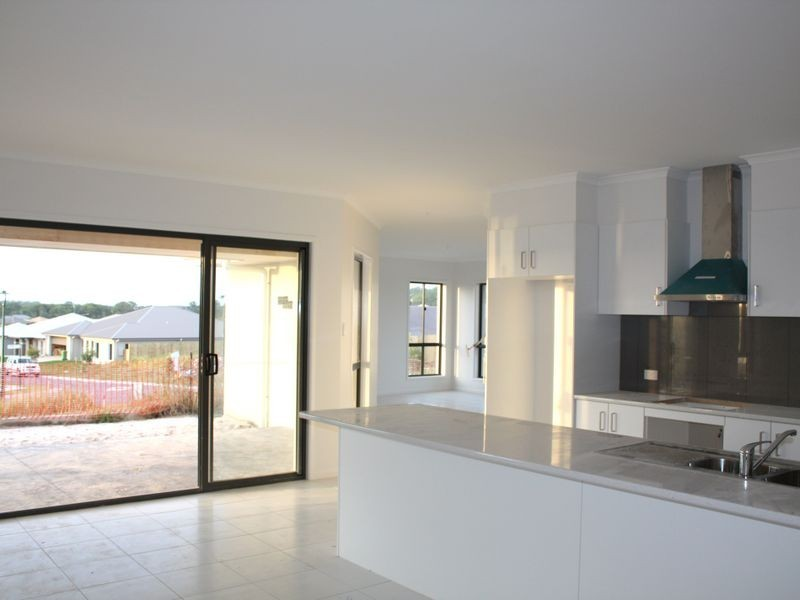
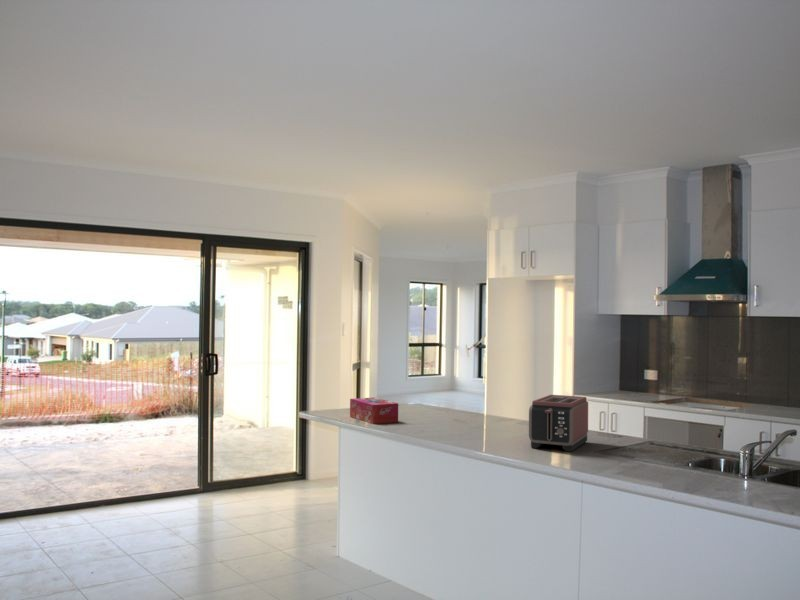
+ tissue box (373, 410)
+ toaster (558, 422)
